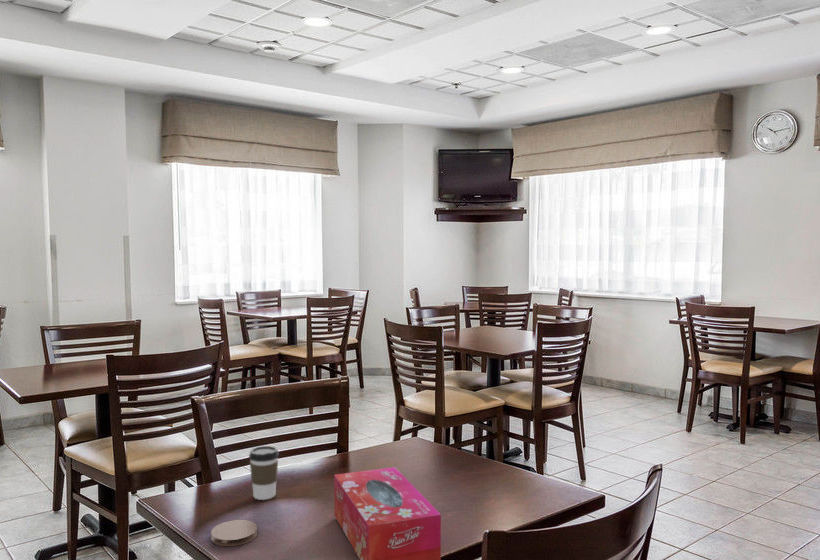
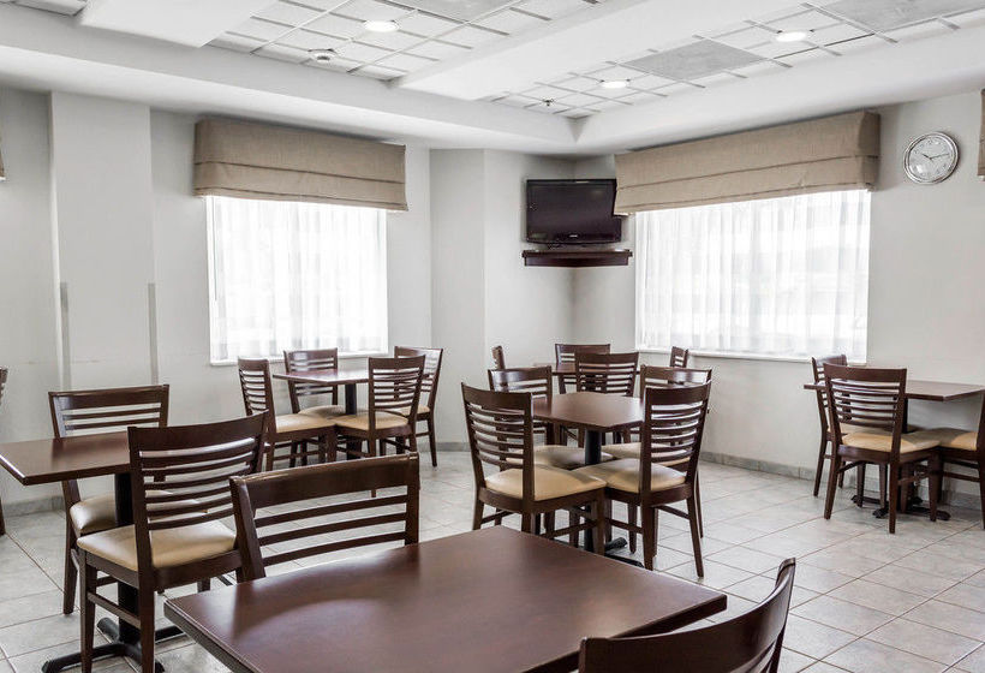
- coaster (234, 532)
- tissue box (383, 515)
- coffee cup (264, 472)
